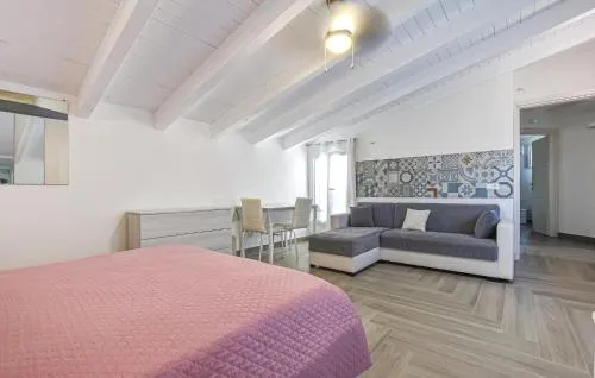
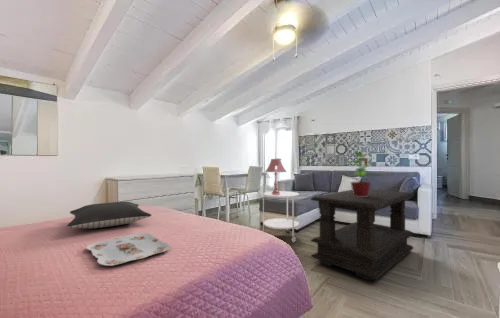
+ table lamp (275, 176)
+ serving tray (128, 247)
+ coffee table (364, 225)
+ potted plant (360, 172)
+ side table (280, 218)
+ pillow (109, 213)
